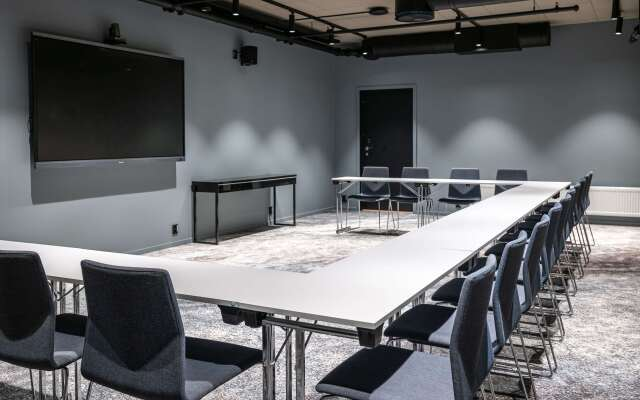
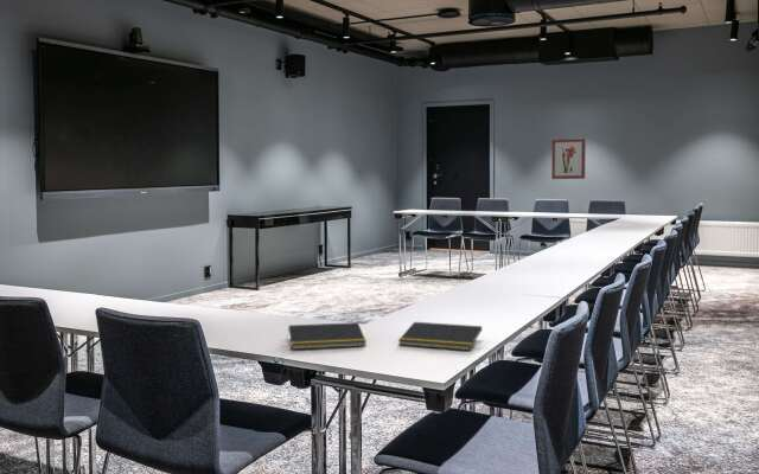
+ wall art (568, 159)
+ notepad (440, 335)
+ notepad (326, 335)
